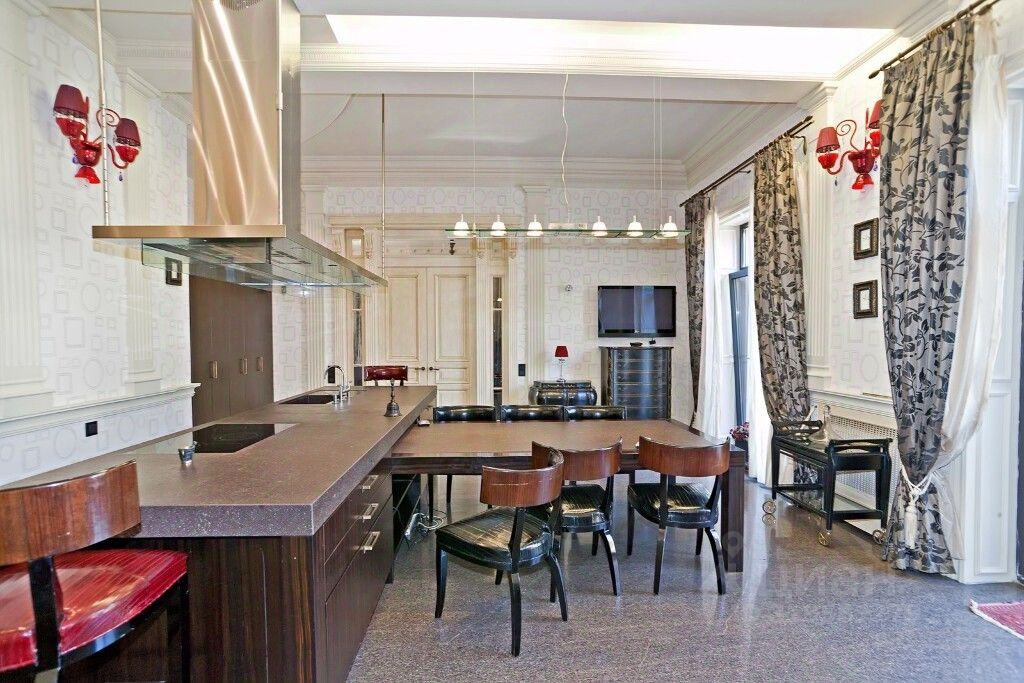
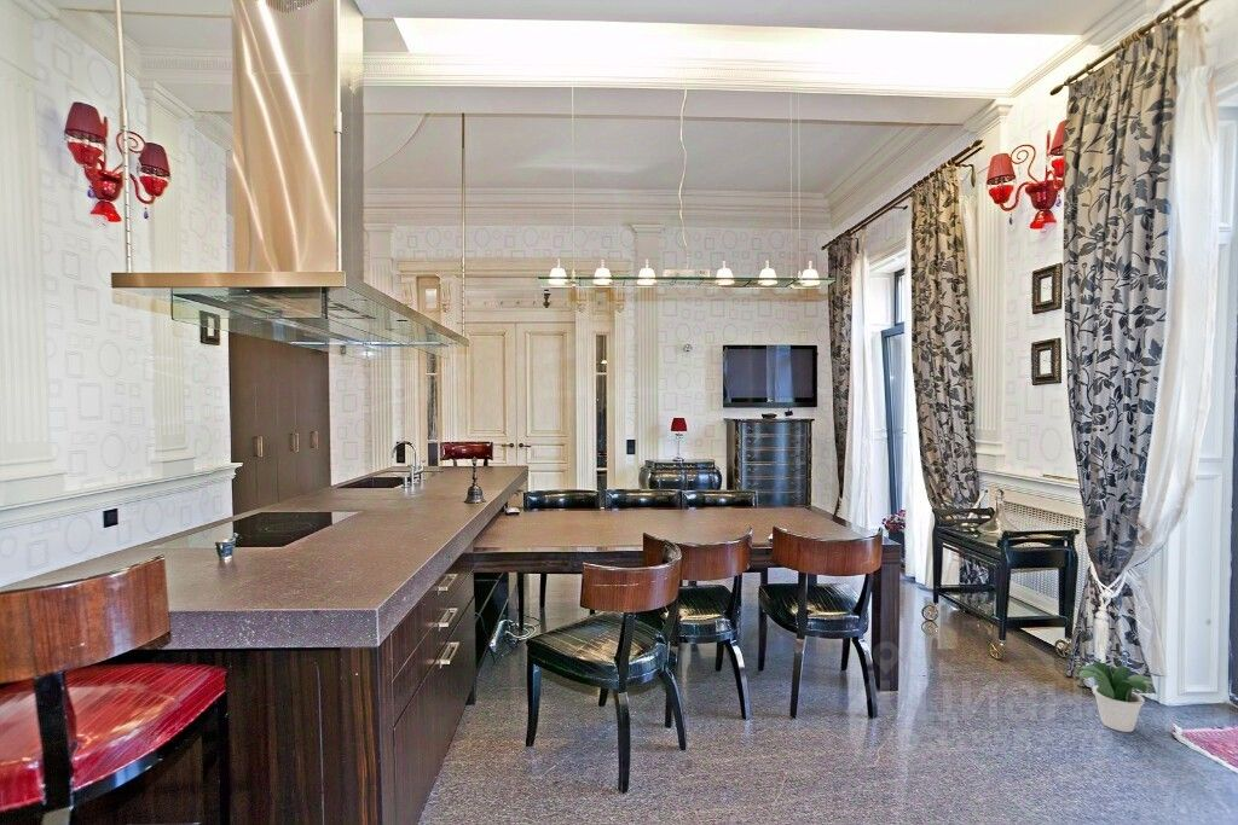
+ potted plant (1113, 698)
